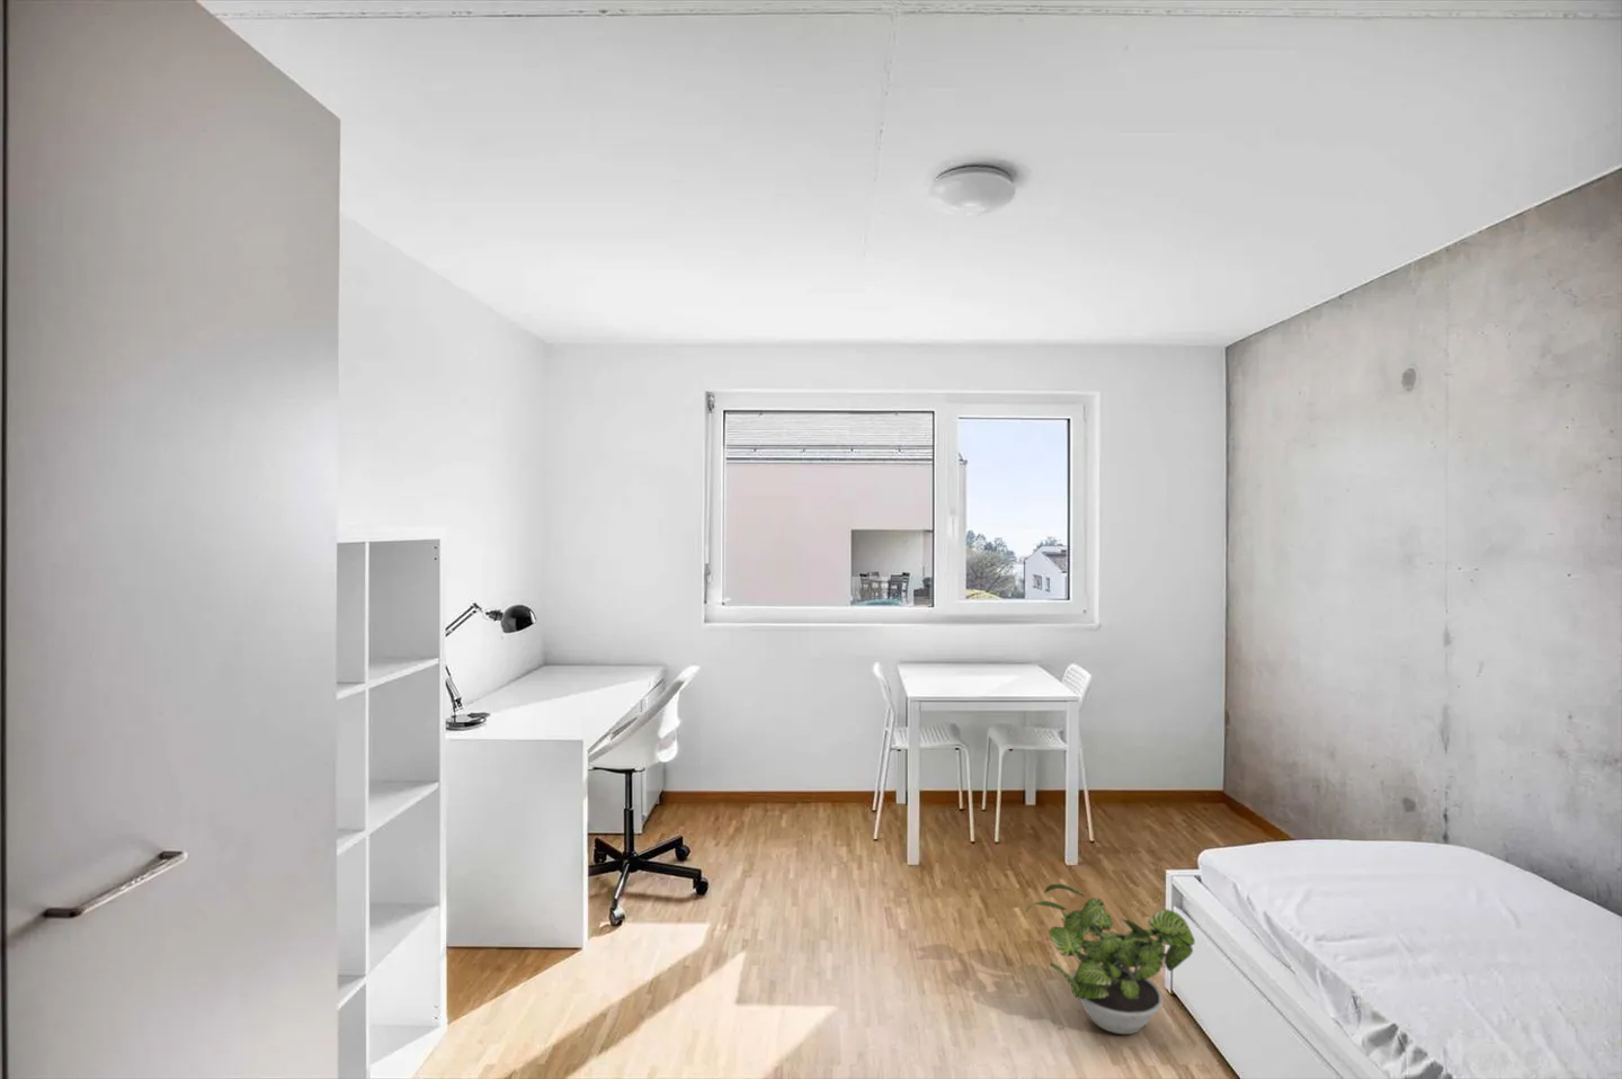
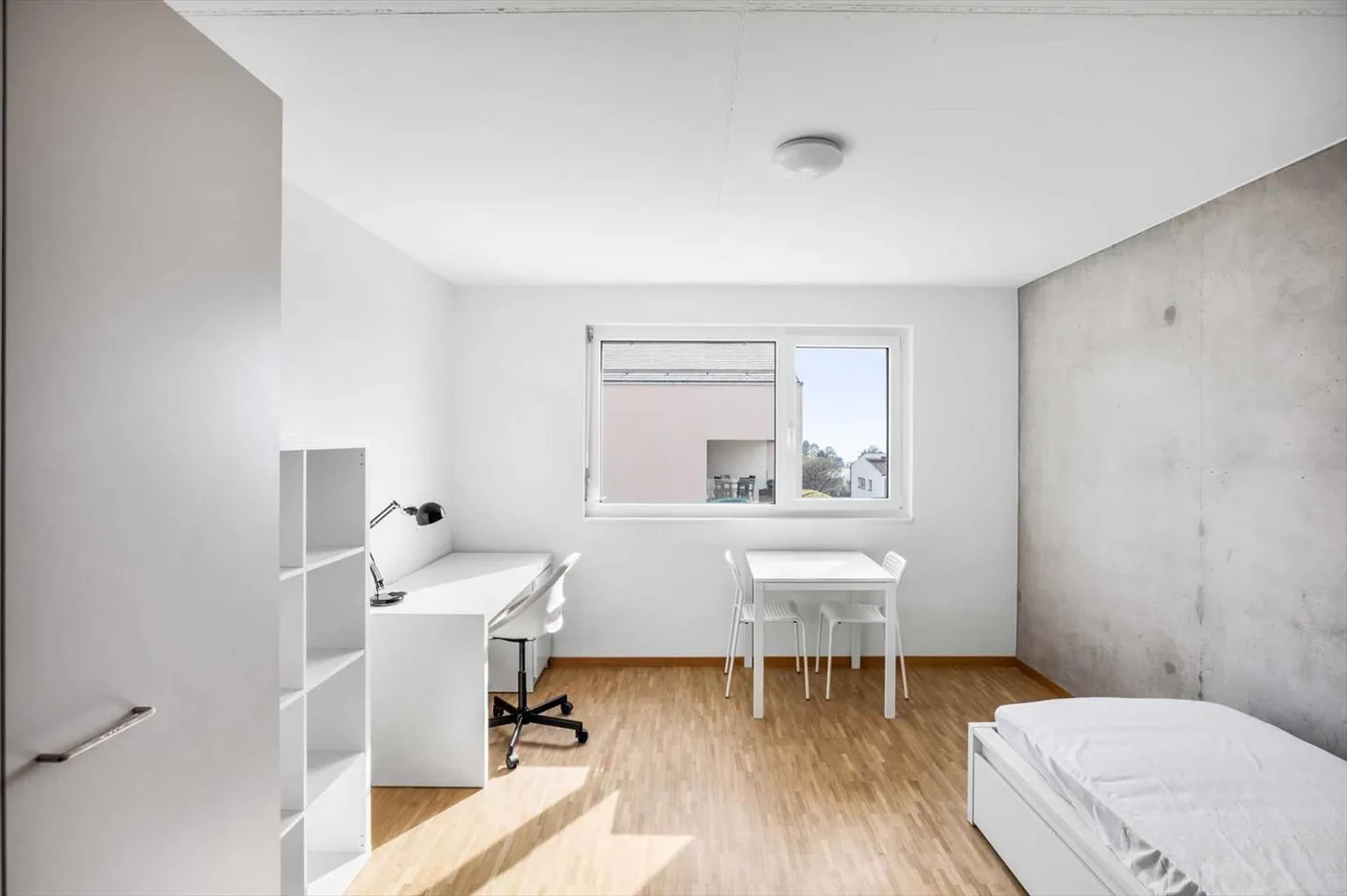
- potted plant (1108, 953)
